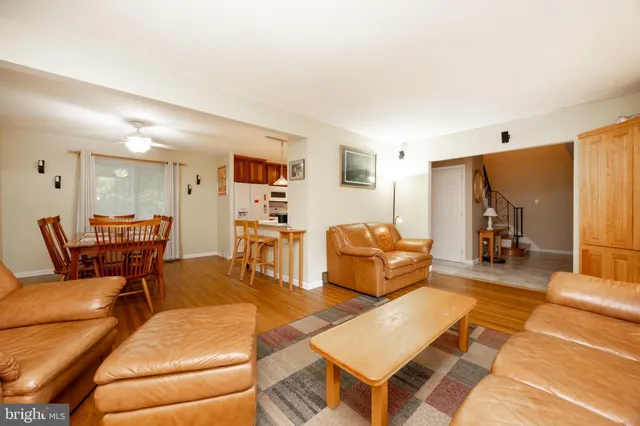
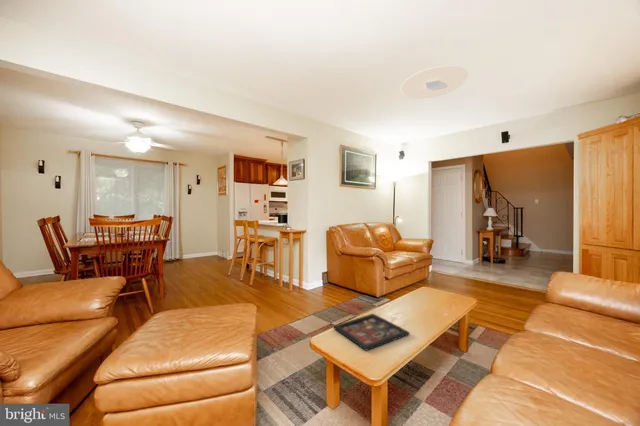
+ ceiling light (432, 81)
+ decorative tray (370, 329)
